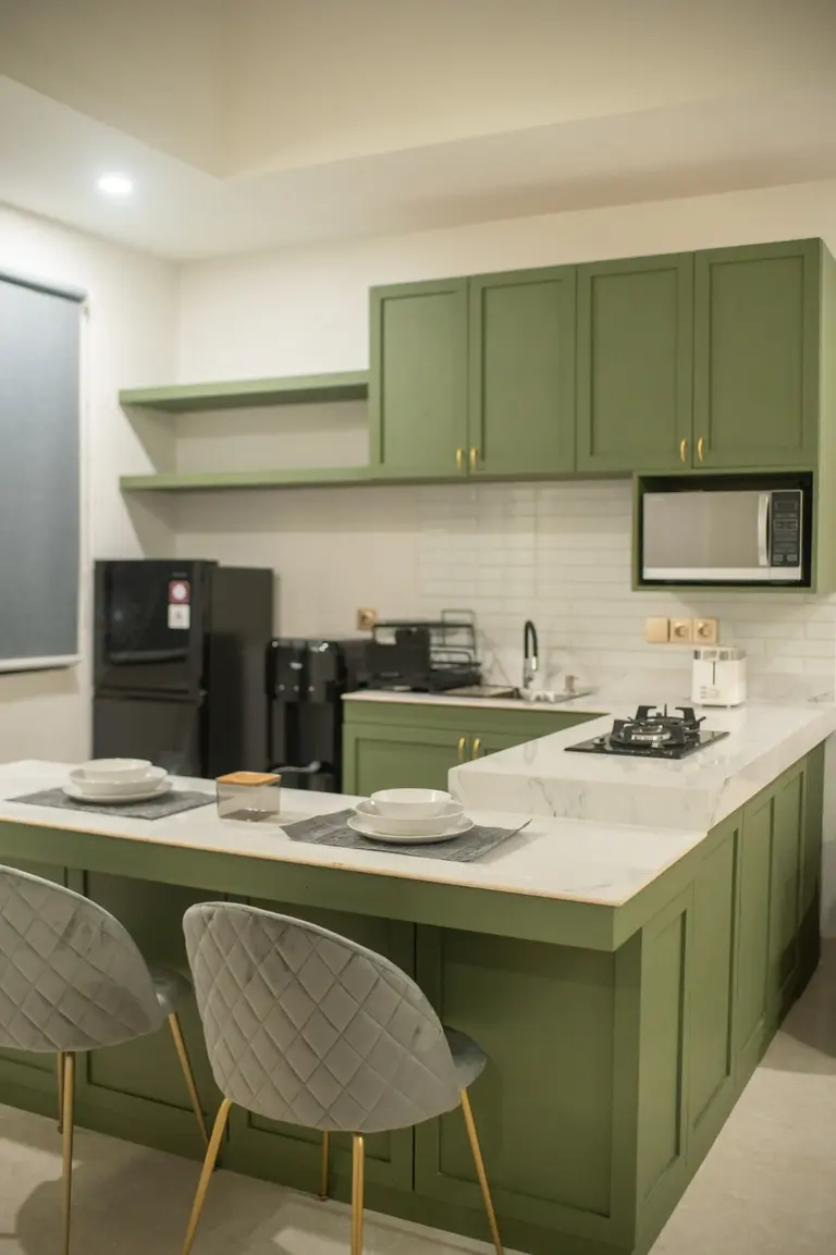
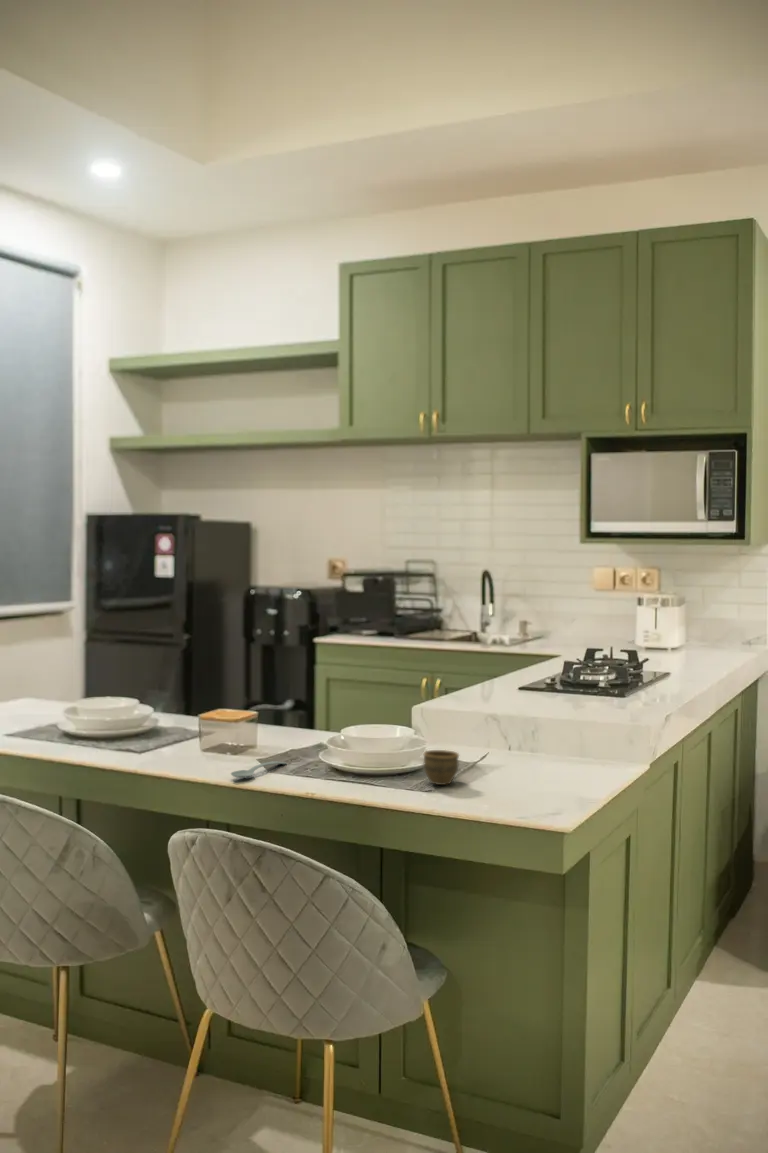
+ spoon (259, 767)
+ cup (443, 766)
